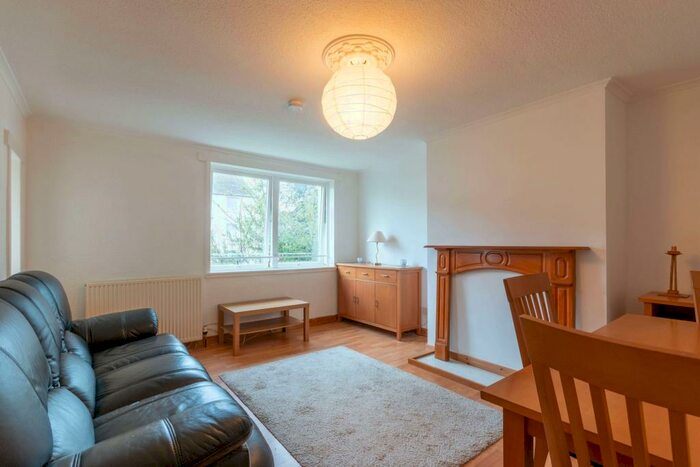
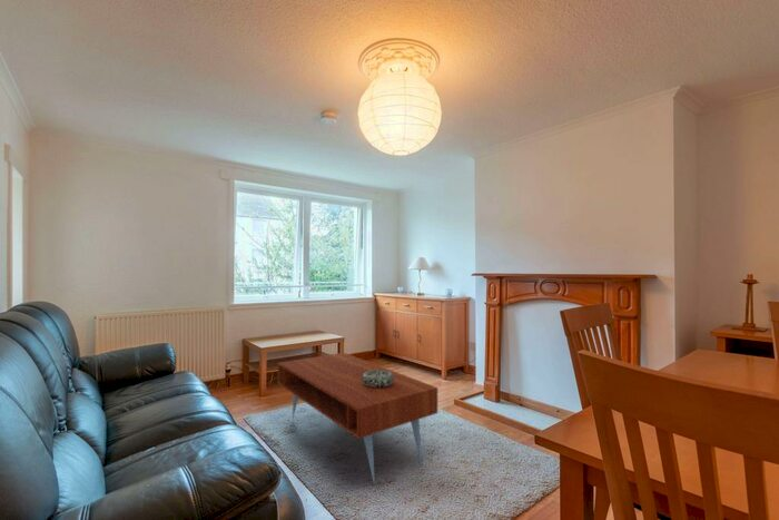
+ decorative bowl (377, 377)
+ coffee table (348, 406)
